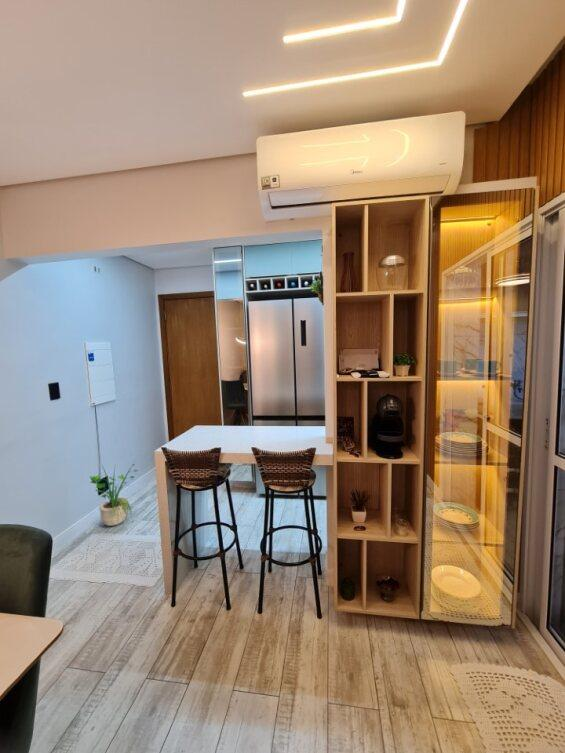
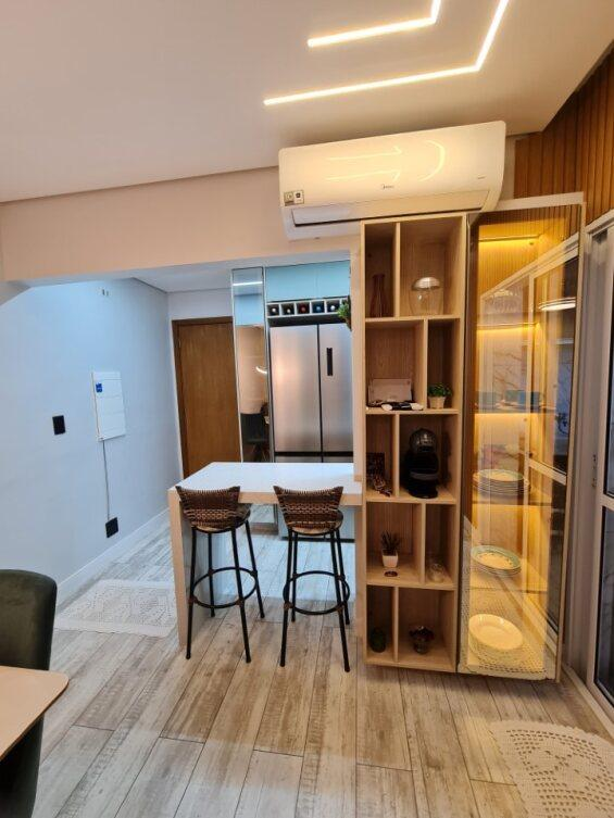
- potted plant (116, 487)
